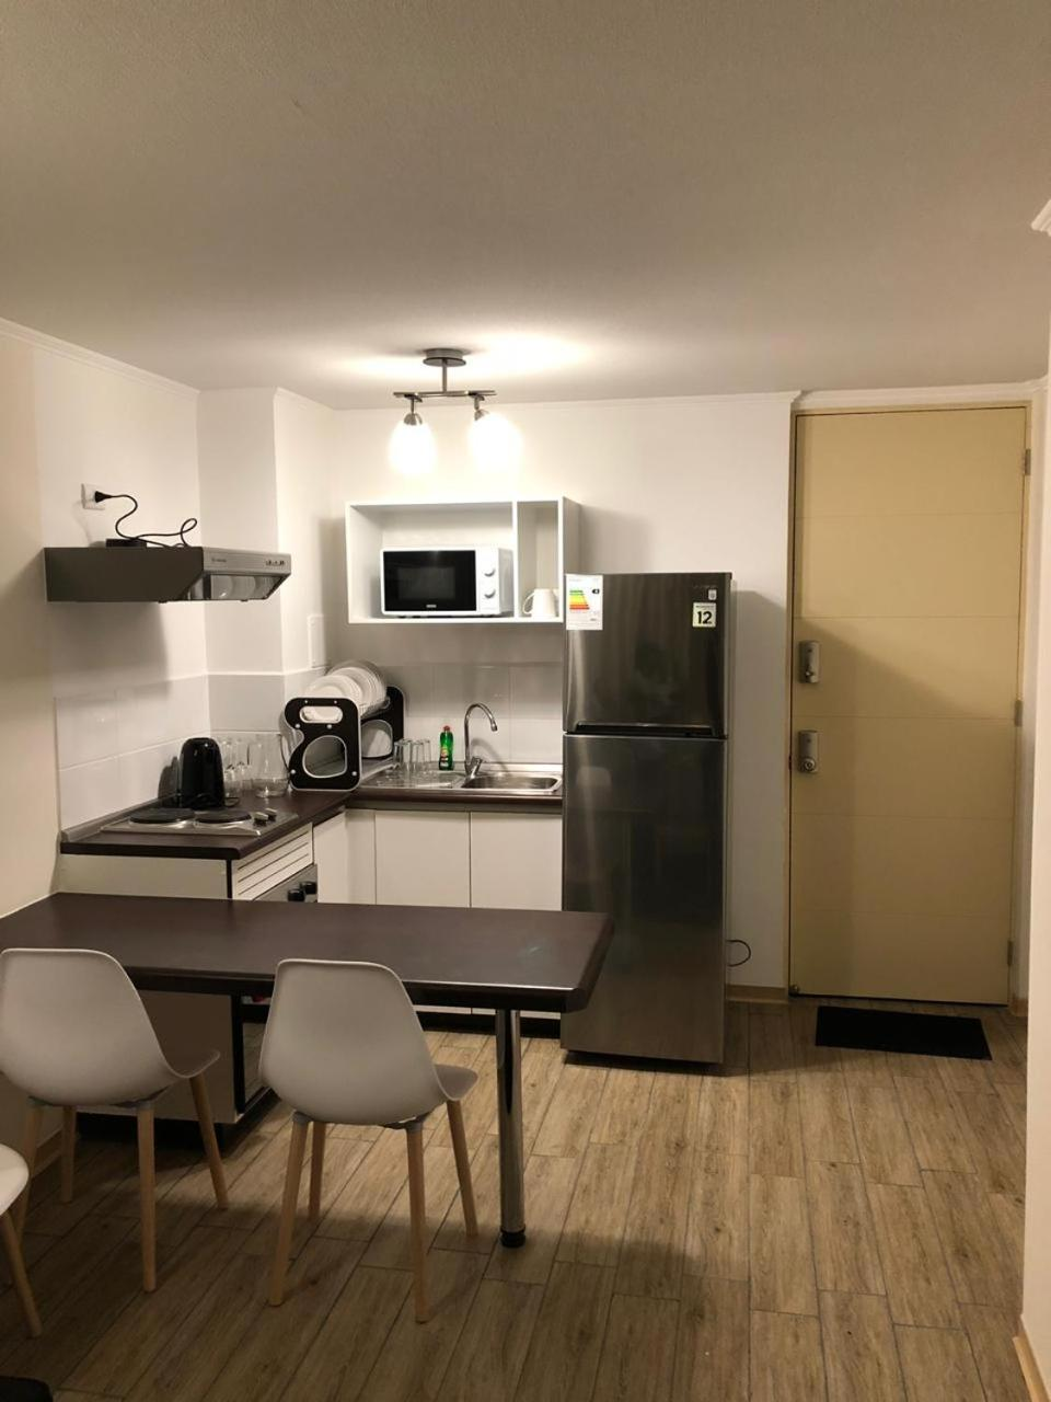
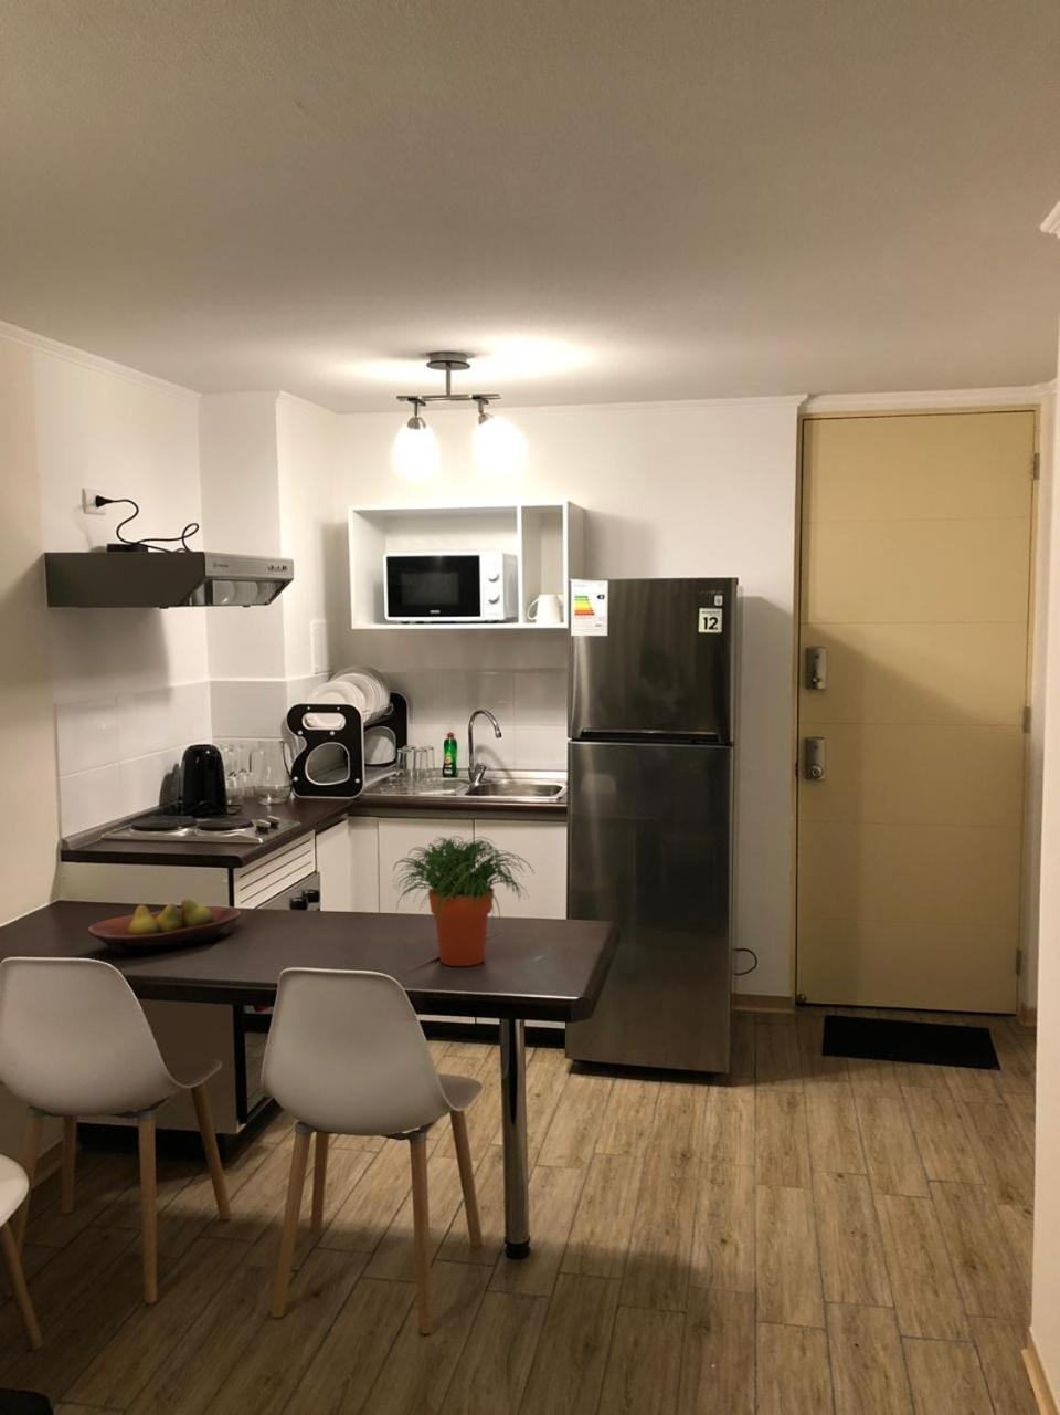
+ potted plant (461, 899)
+ fruit bowl (165, 921)
